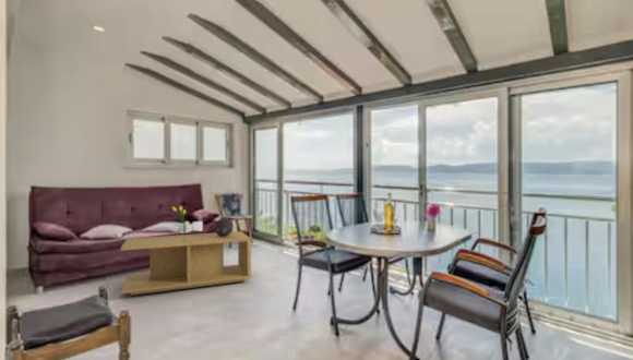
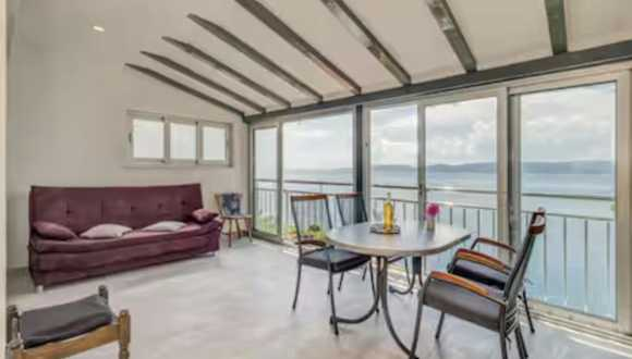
- bouquet (188, 221)
- decorative sphere (224, 227)
- coffee table (189, 260)
